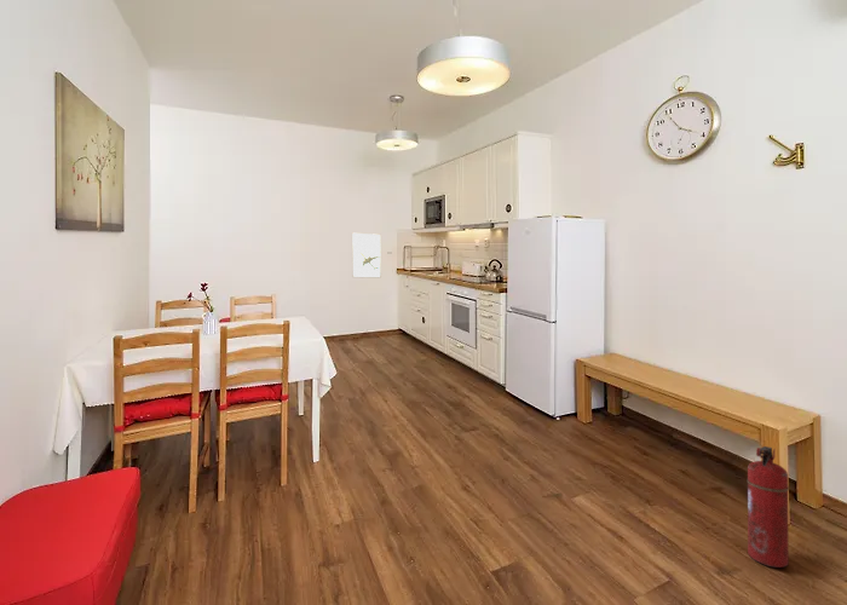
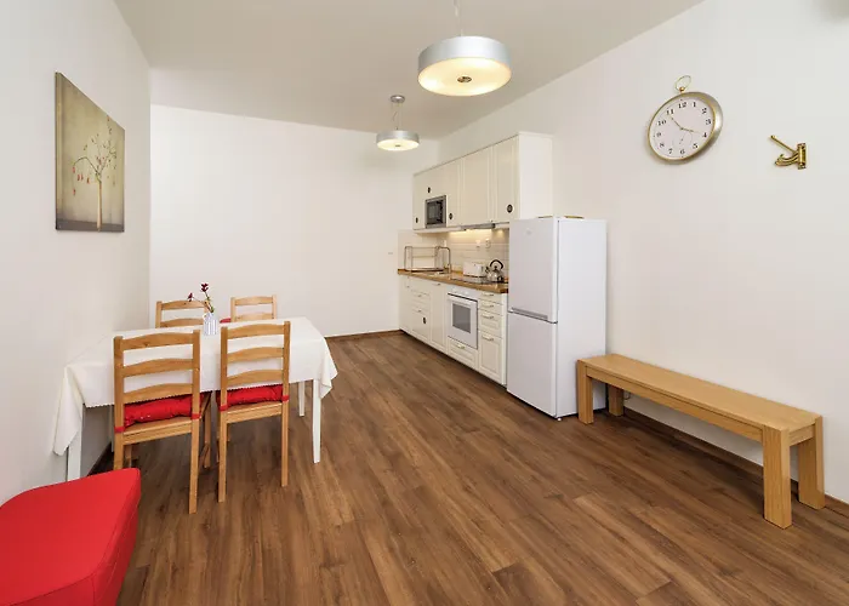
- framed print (367, 255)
- fire extinguisher (767, 501)
